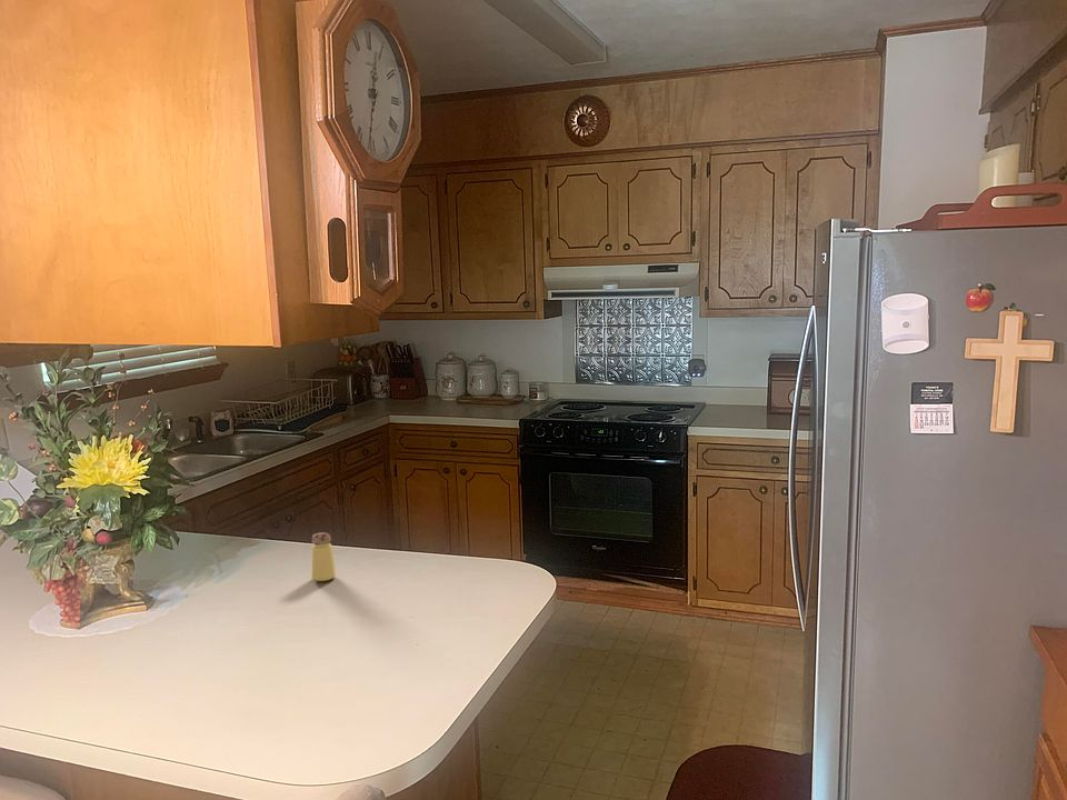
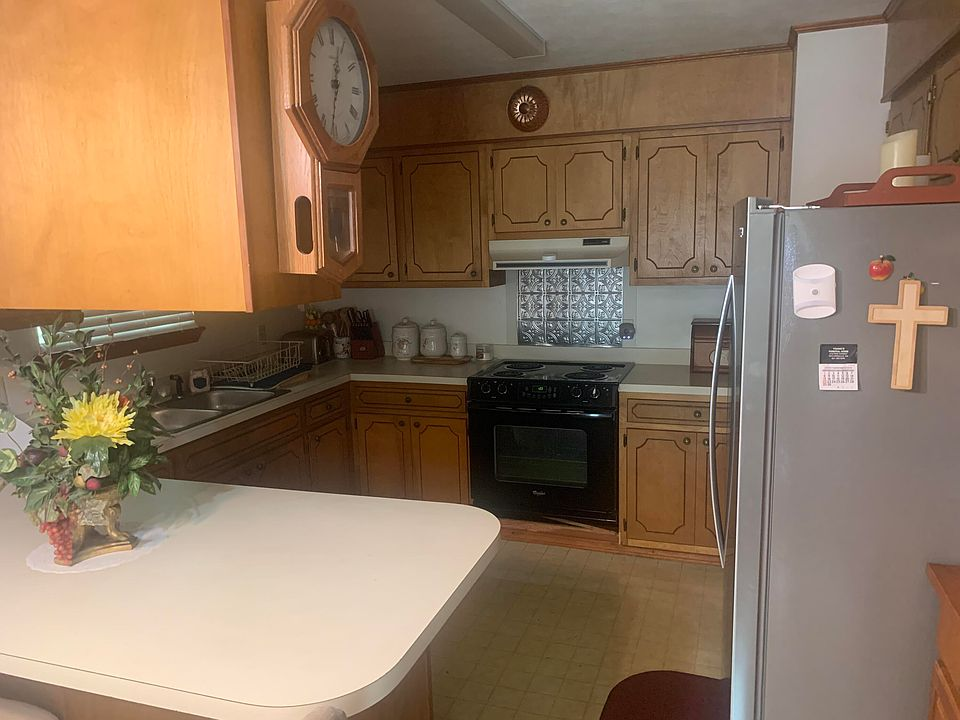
- saltshaker (322, 556)
